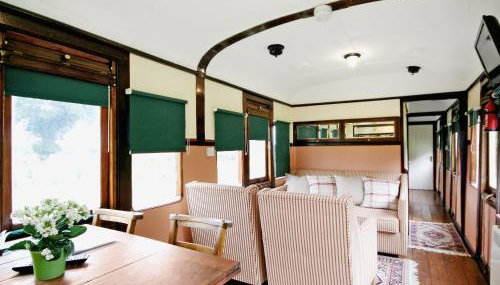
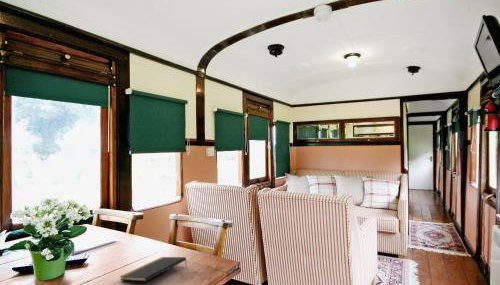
+ notepad (154, 267)
